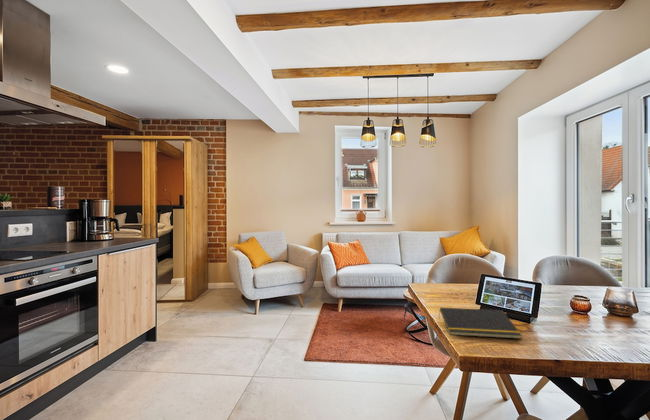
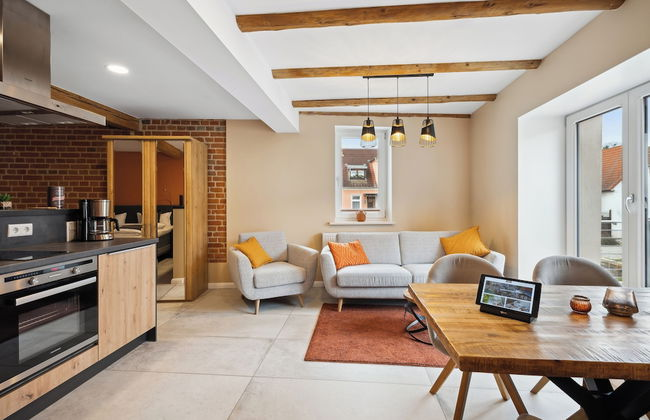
- notepad (477, 321)
